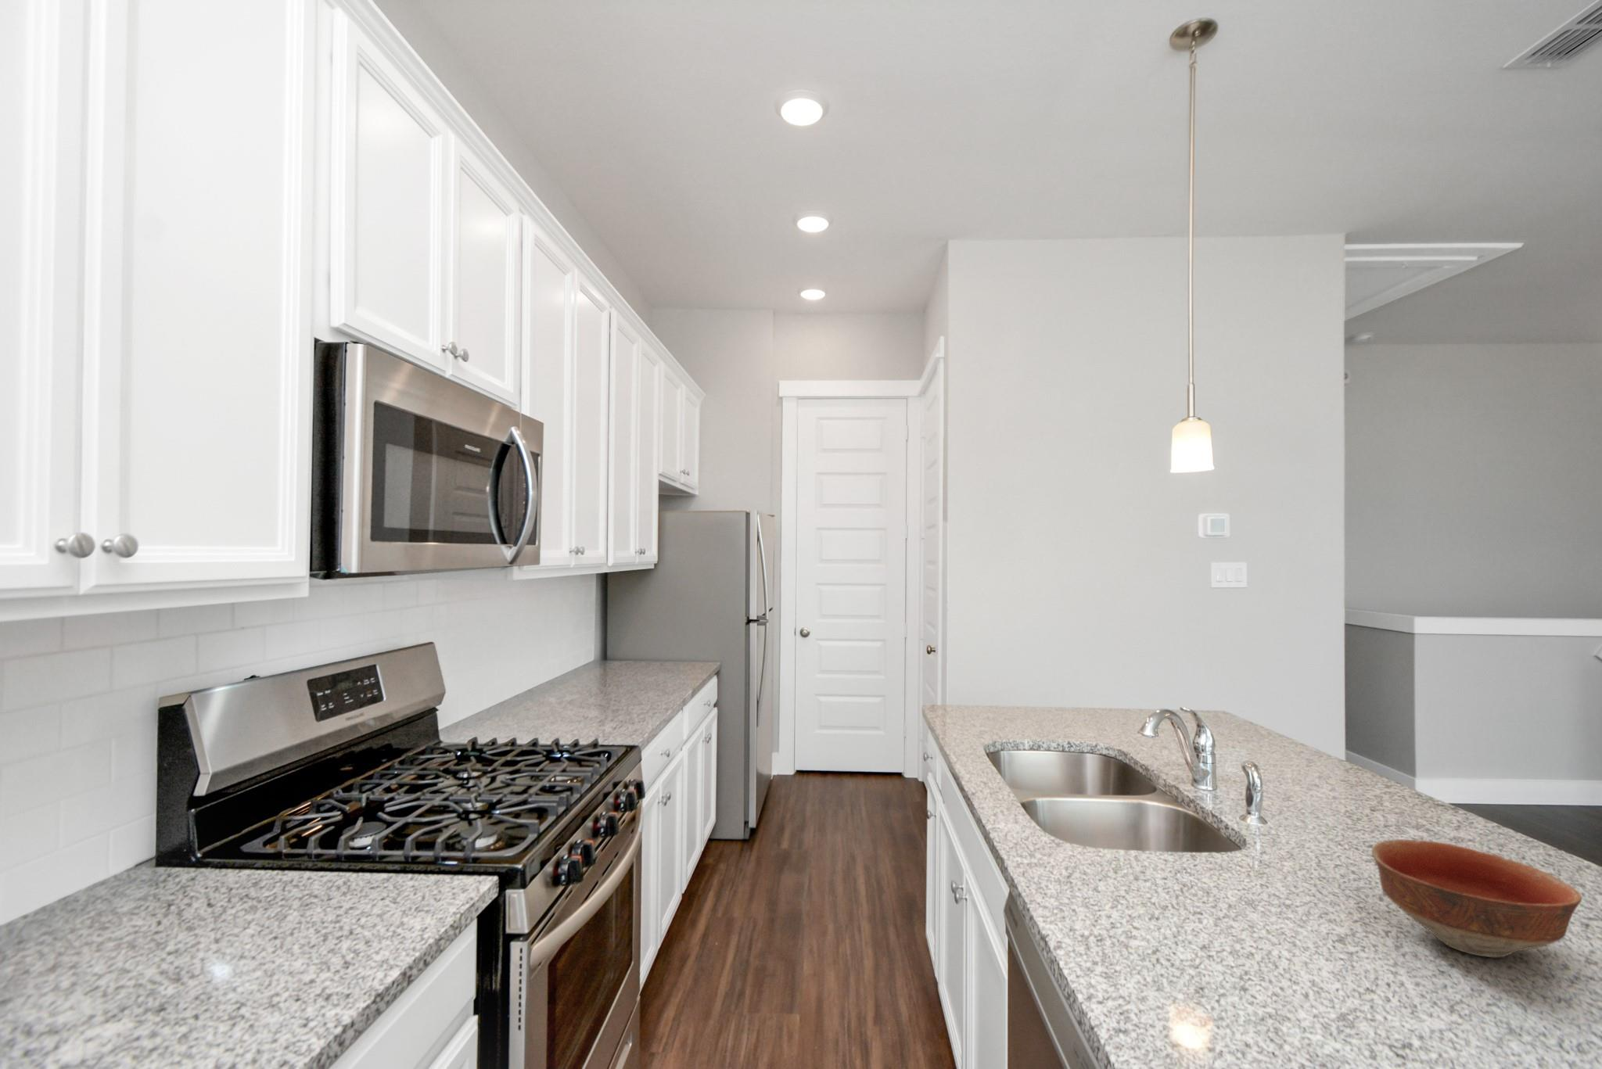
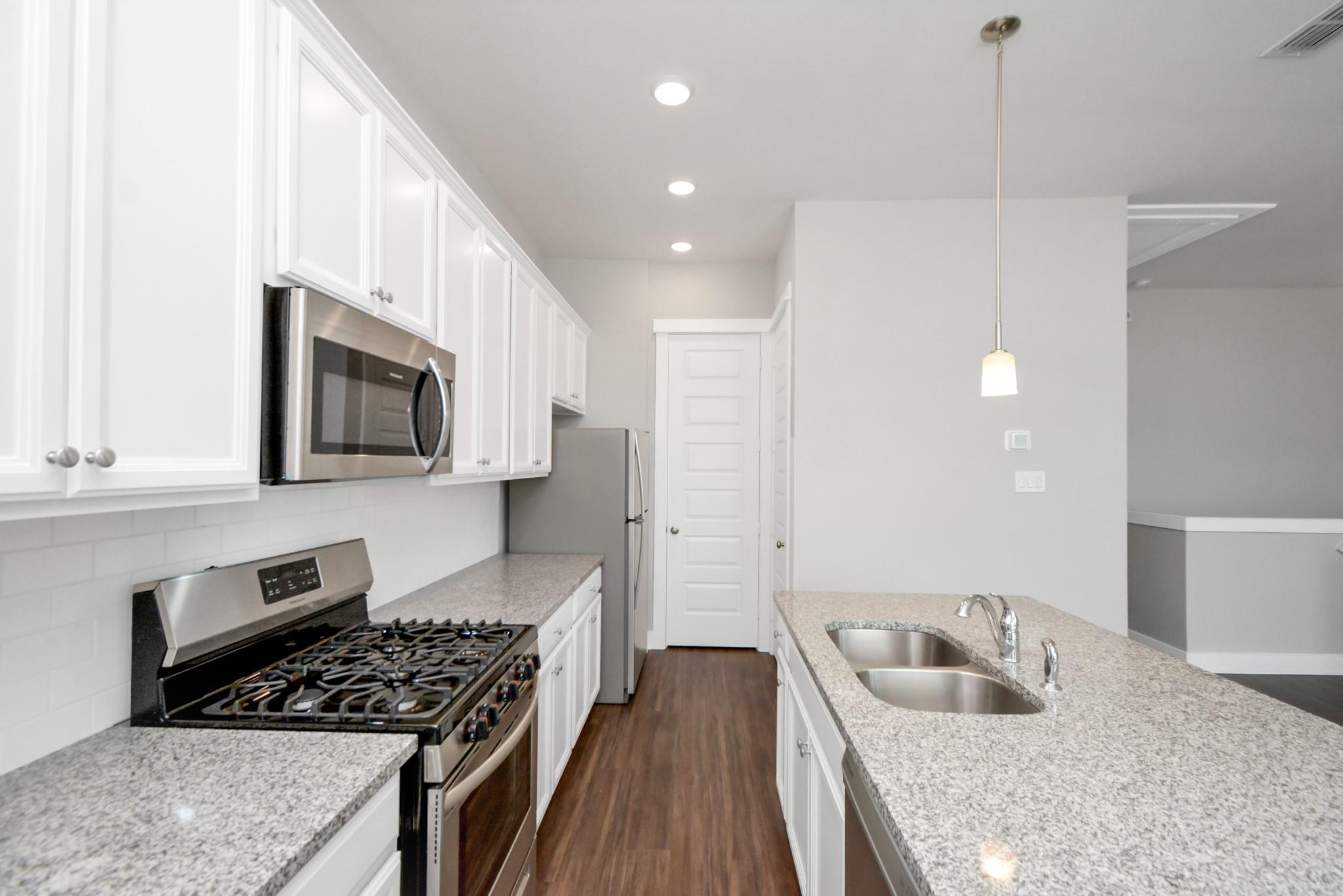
- bowl (1470, 906)
